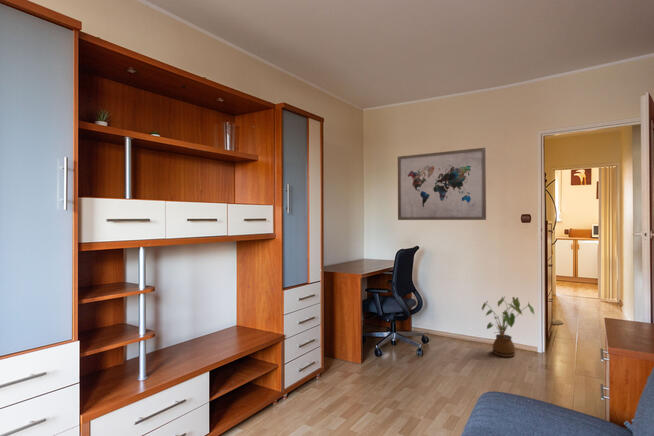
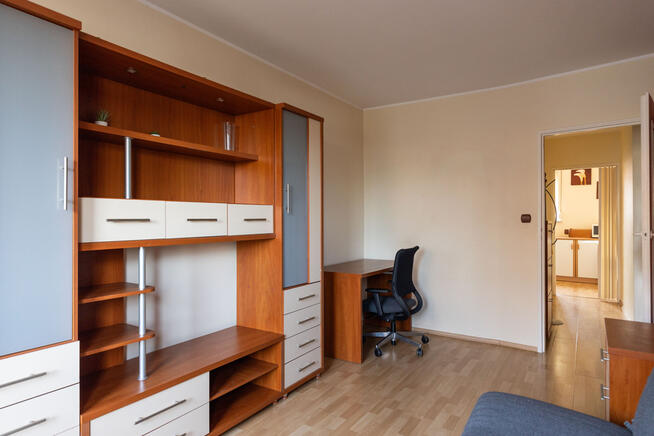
- wall art (439, 186)
- house plant (506, 327)
